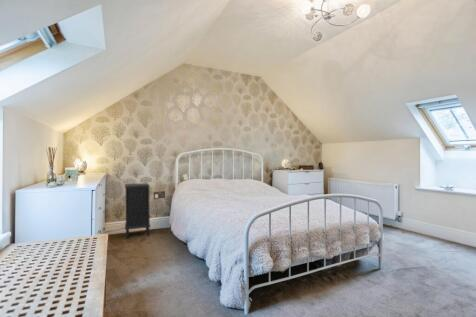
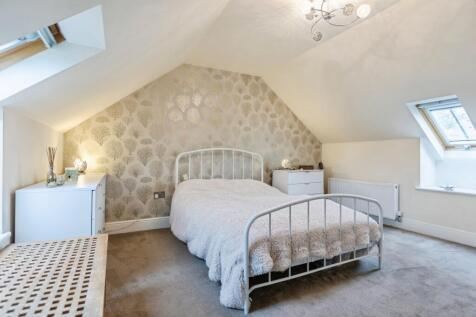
- nightstand (137, 209)
